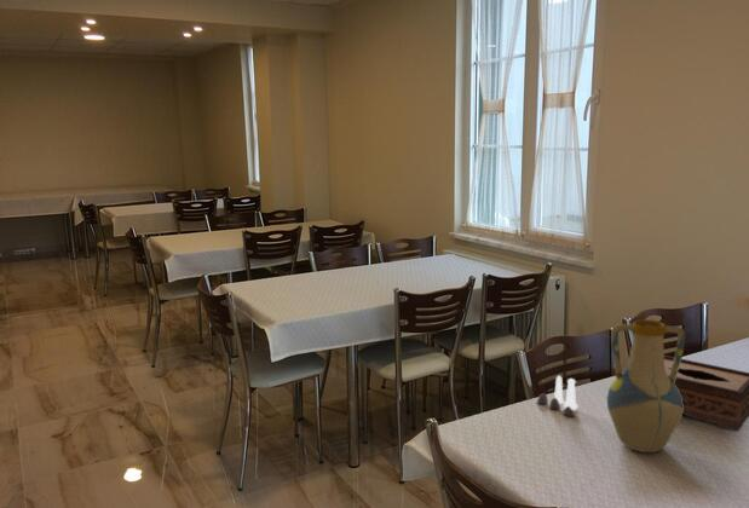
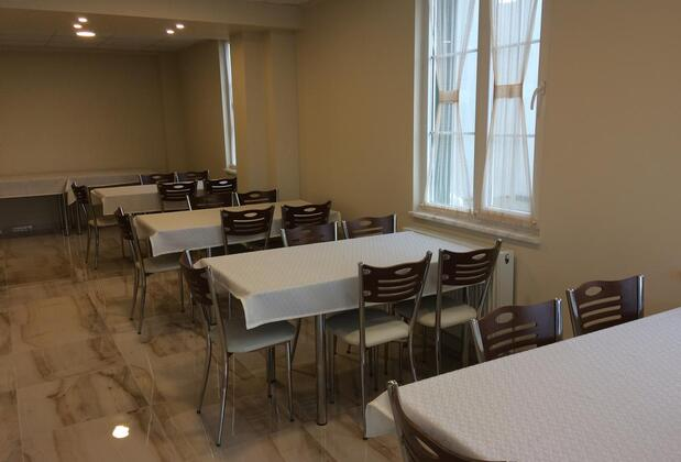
- salt and pepper shaker set (560, 392)
- tissue box (695, 389)
- vase (645, 385)
